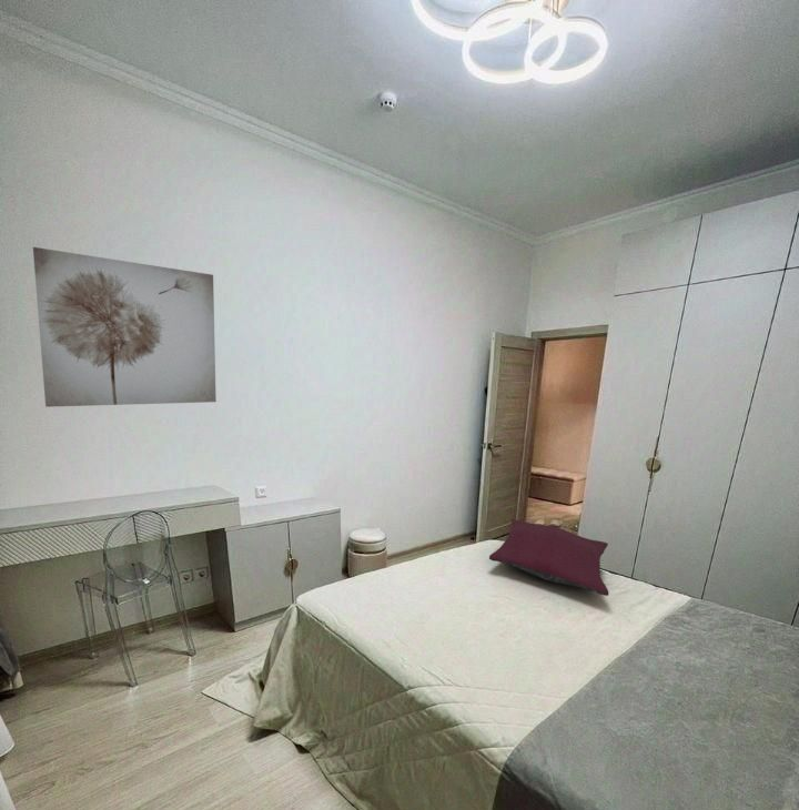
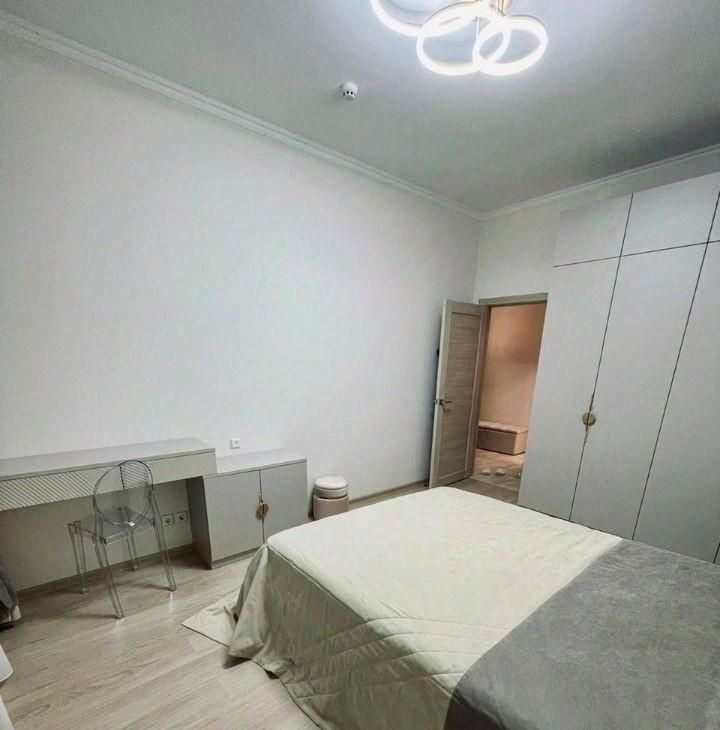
- wall art (136, 334)
- pillow (550, 550)
